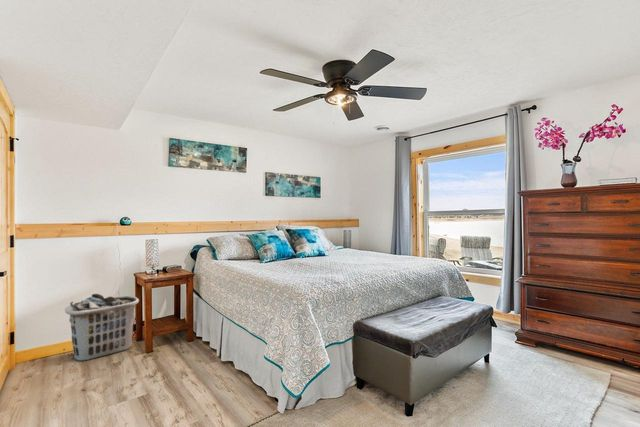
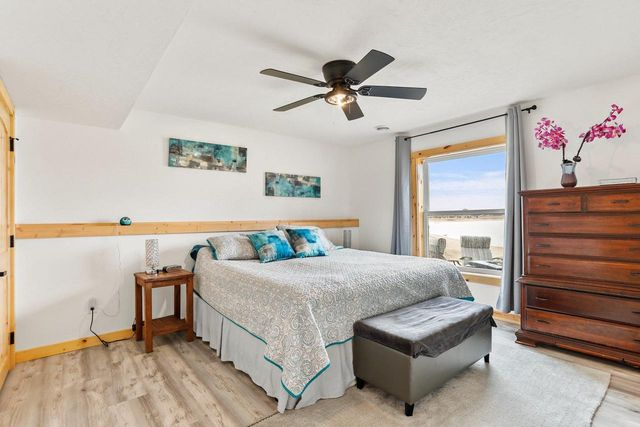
- clothes hamper (104, 322)
